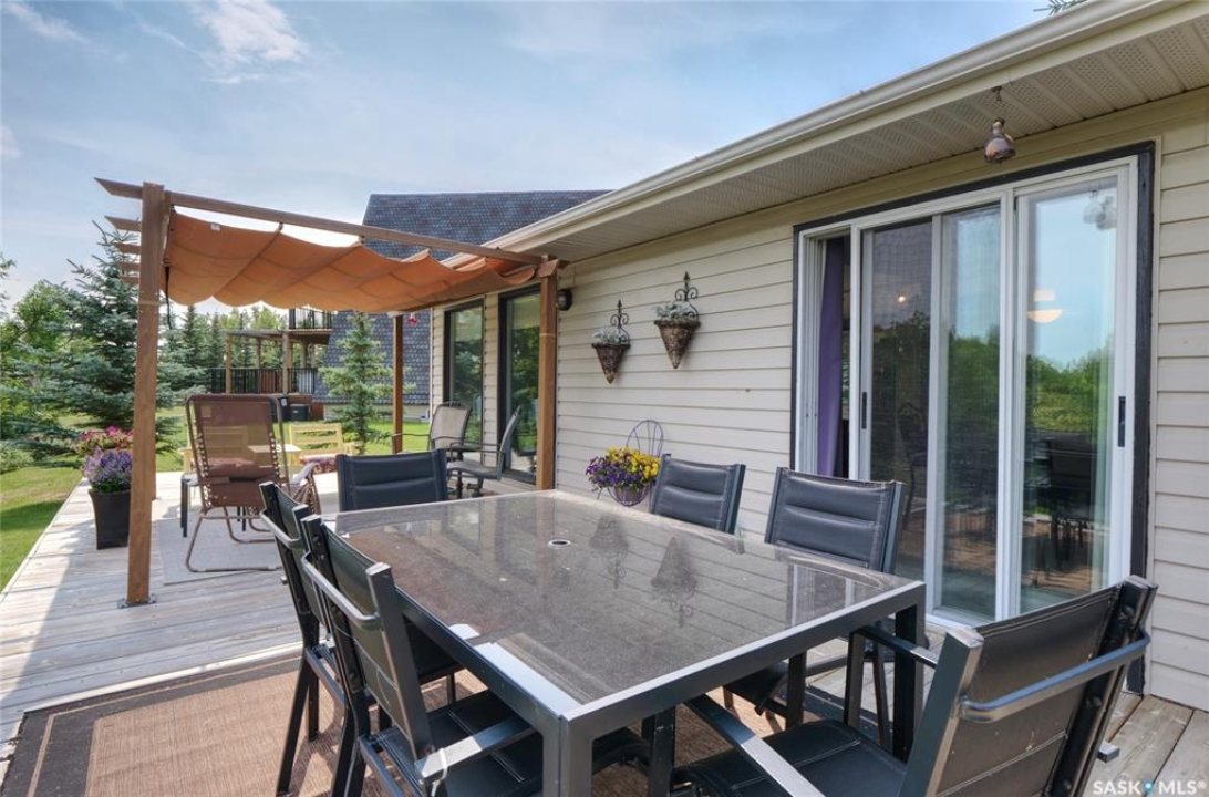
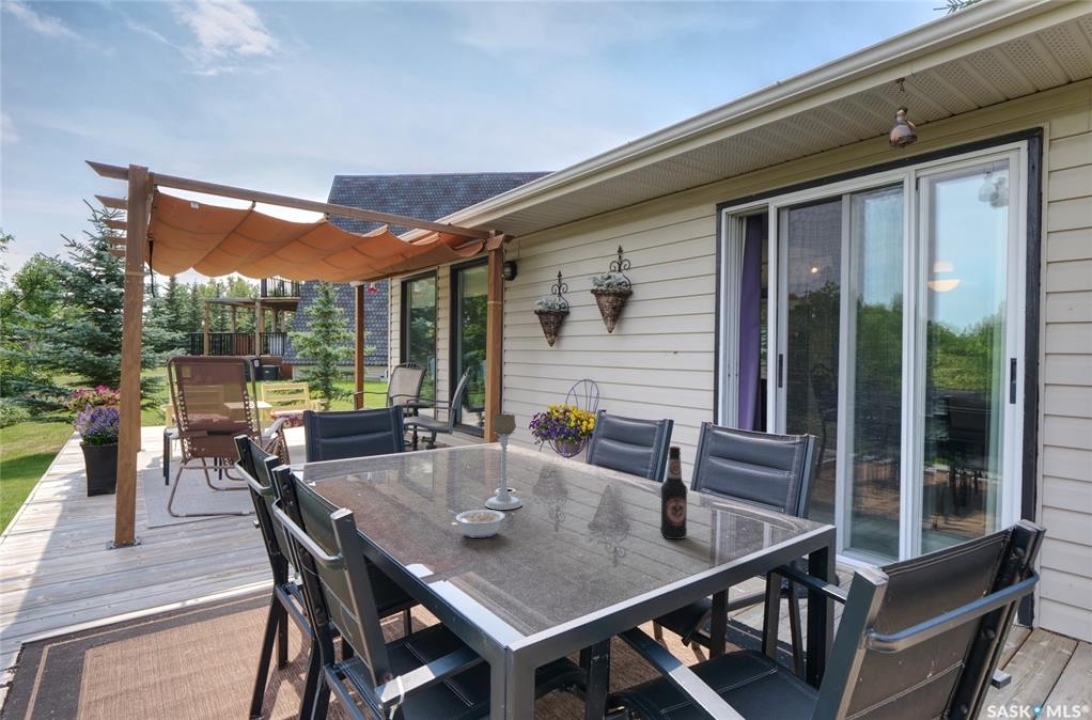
+ legume (478, 523)
+ candle holder (503, 459)
+ bottle (674, 491)
